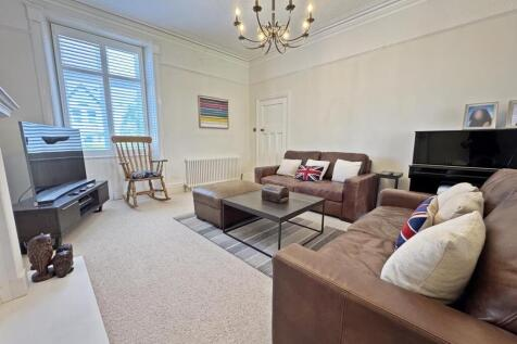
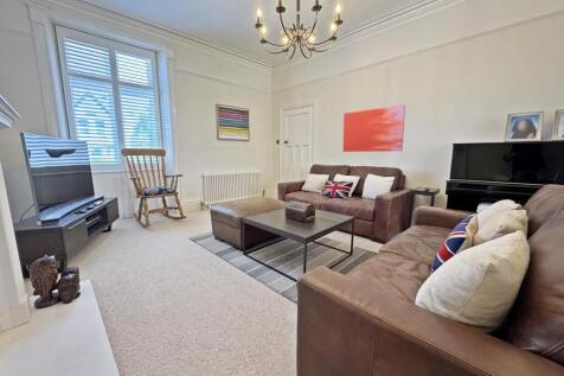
+ wall art (371, 130)
